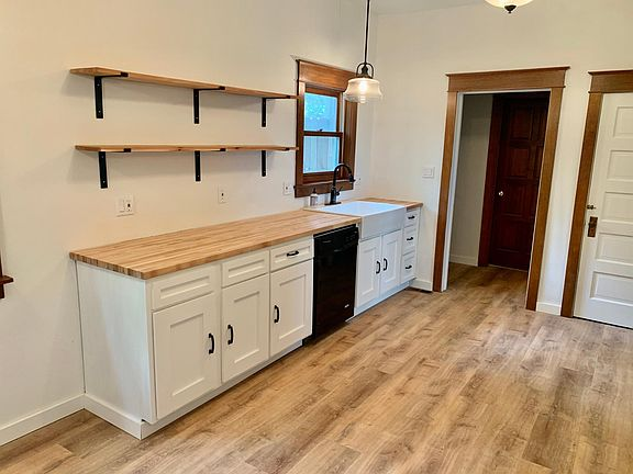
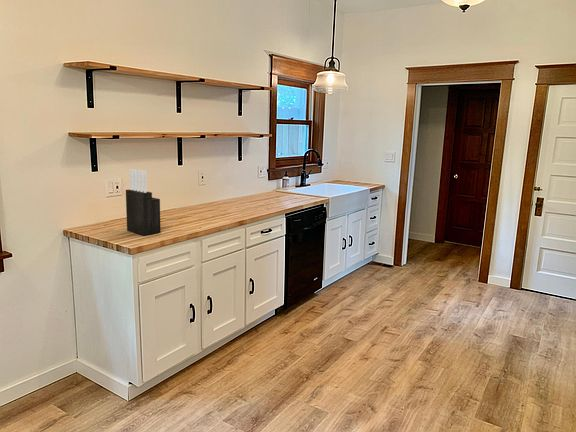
+ knife block (144, 200)
